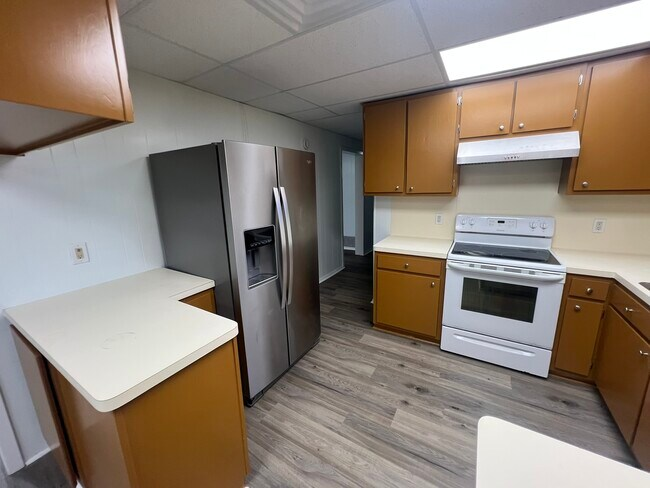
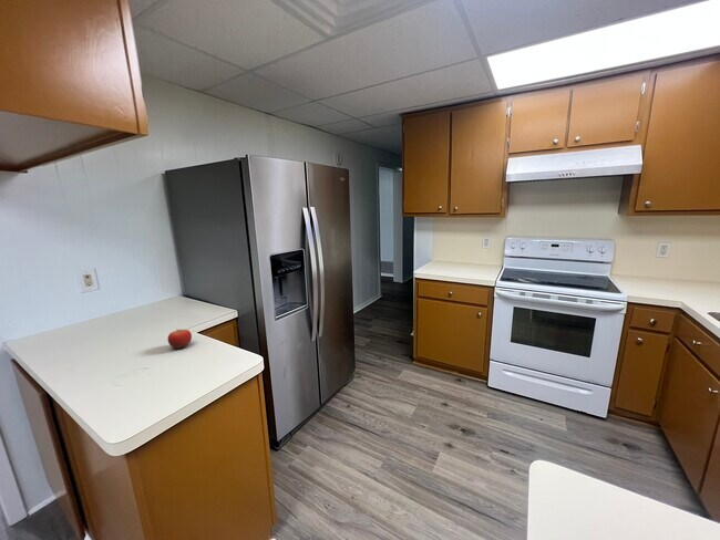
+ fruit (179, 336)
